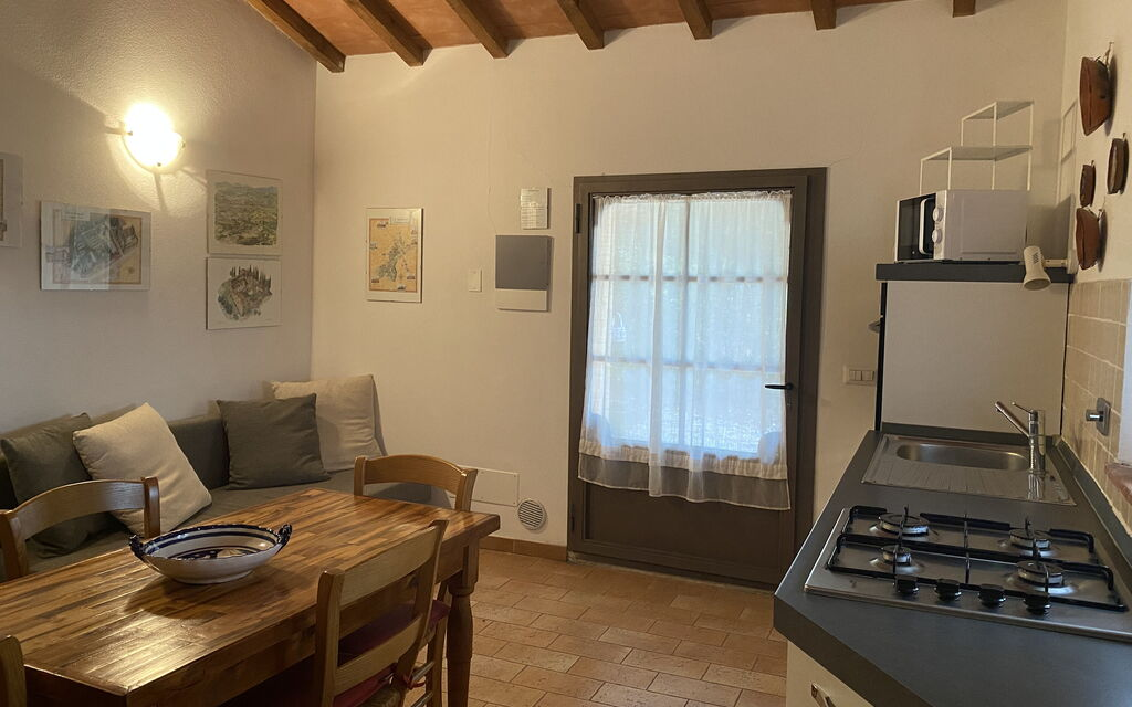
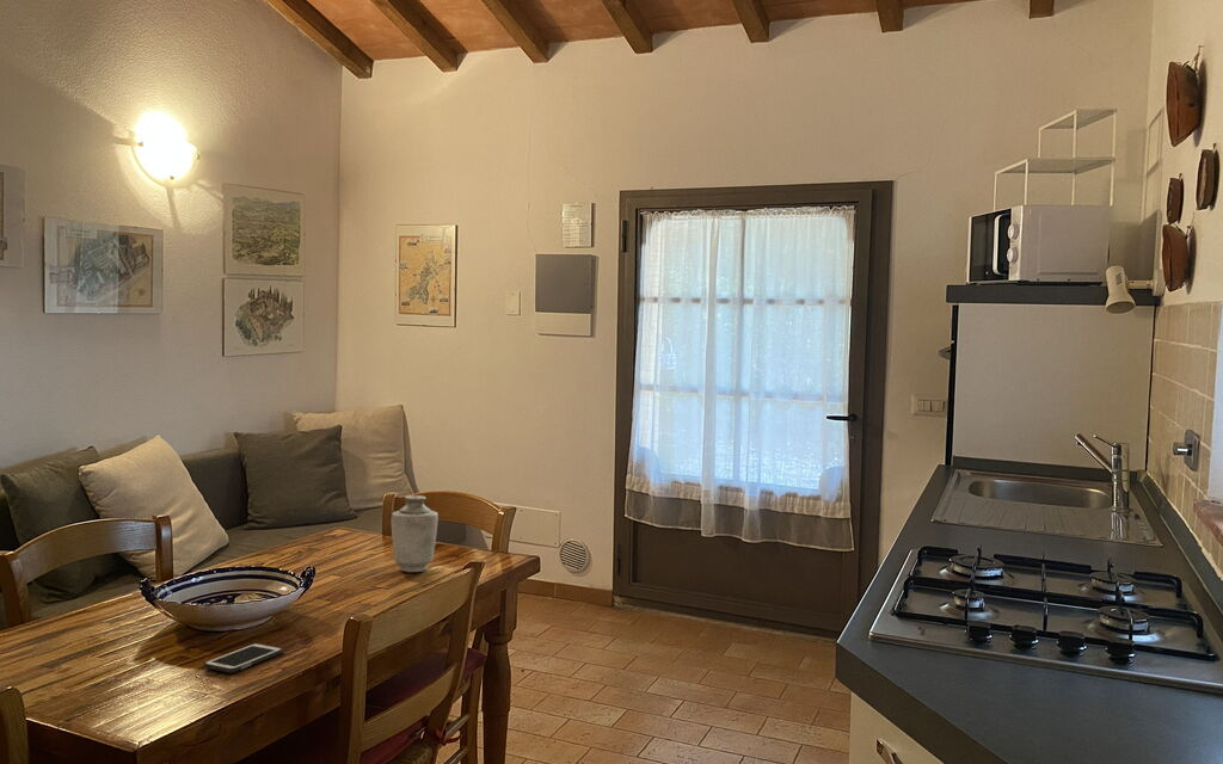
+ vase (414, 532)
+ cell phone (244, 658)
